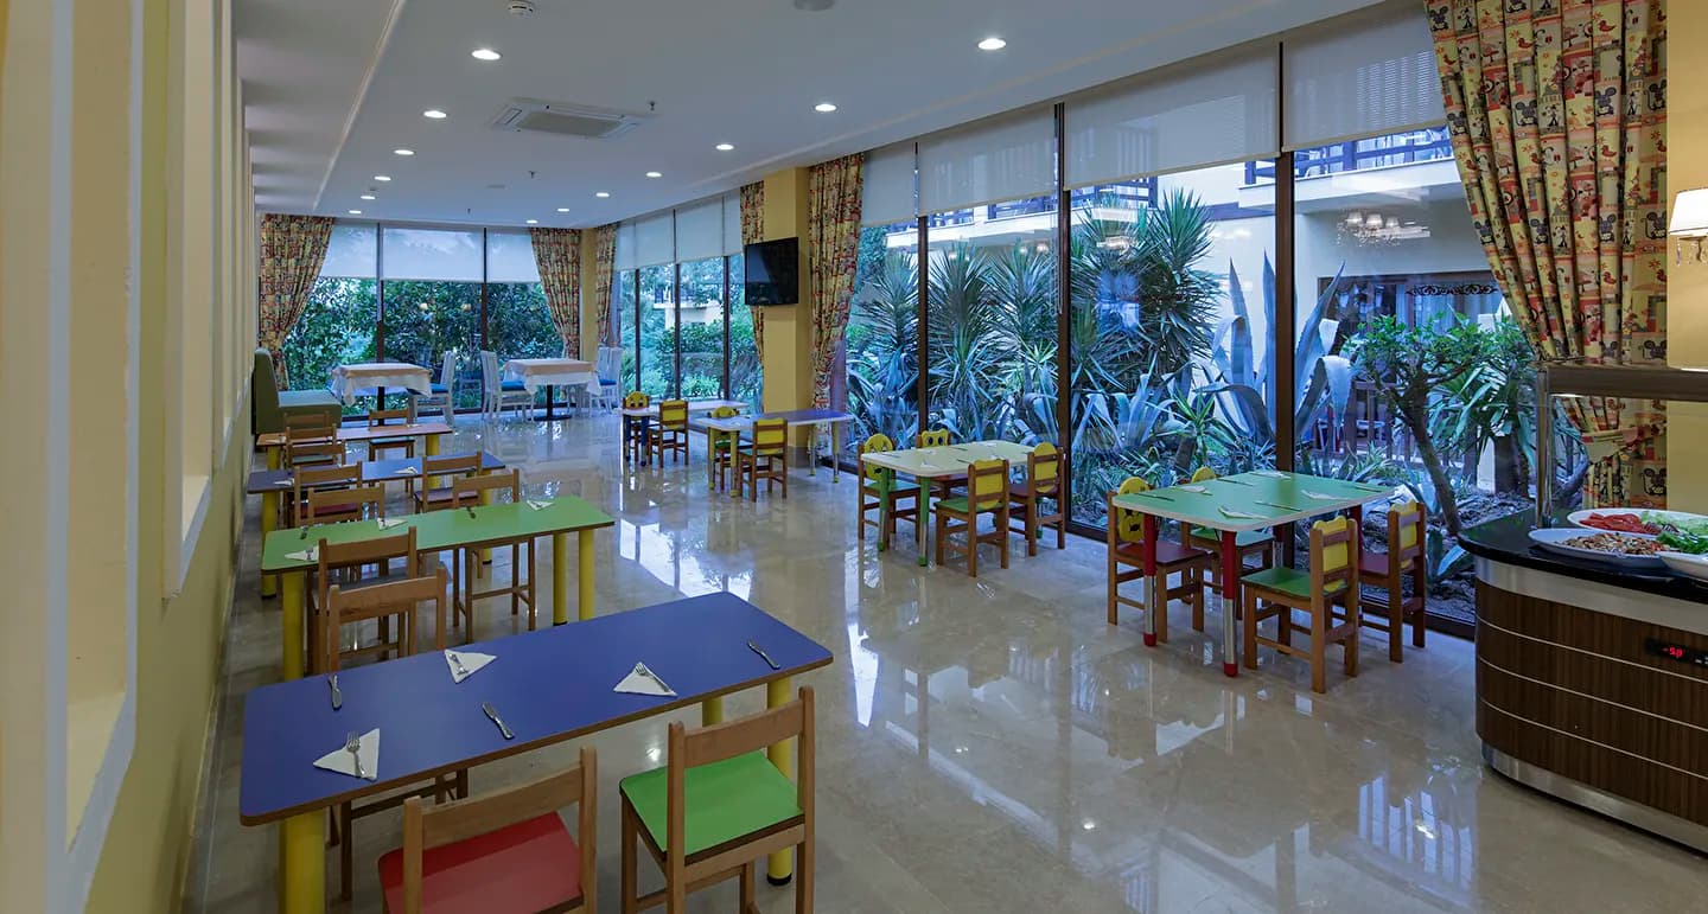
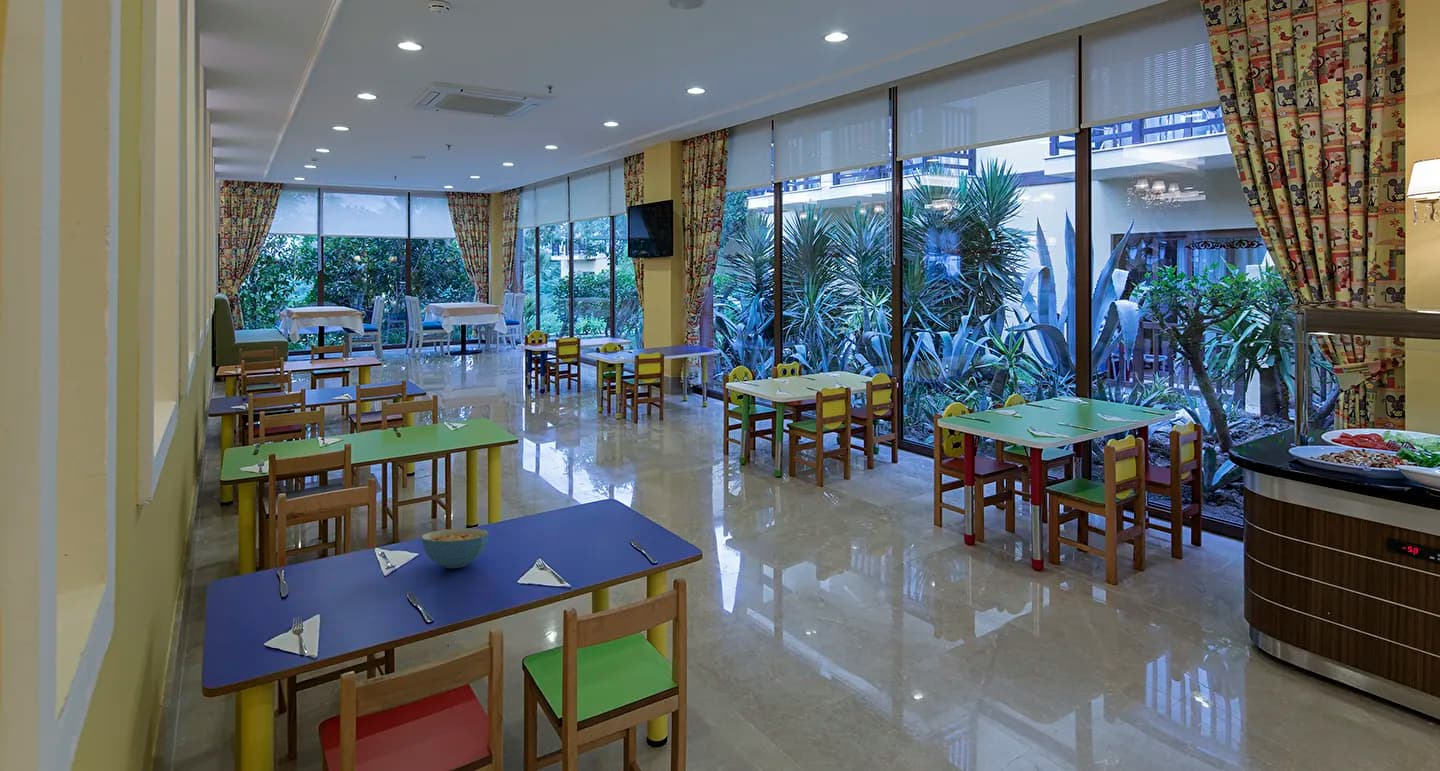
+ cereal bowl (455, 550)
